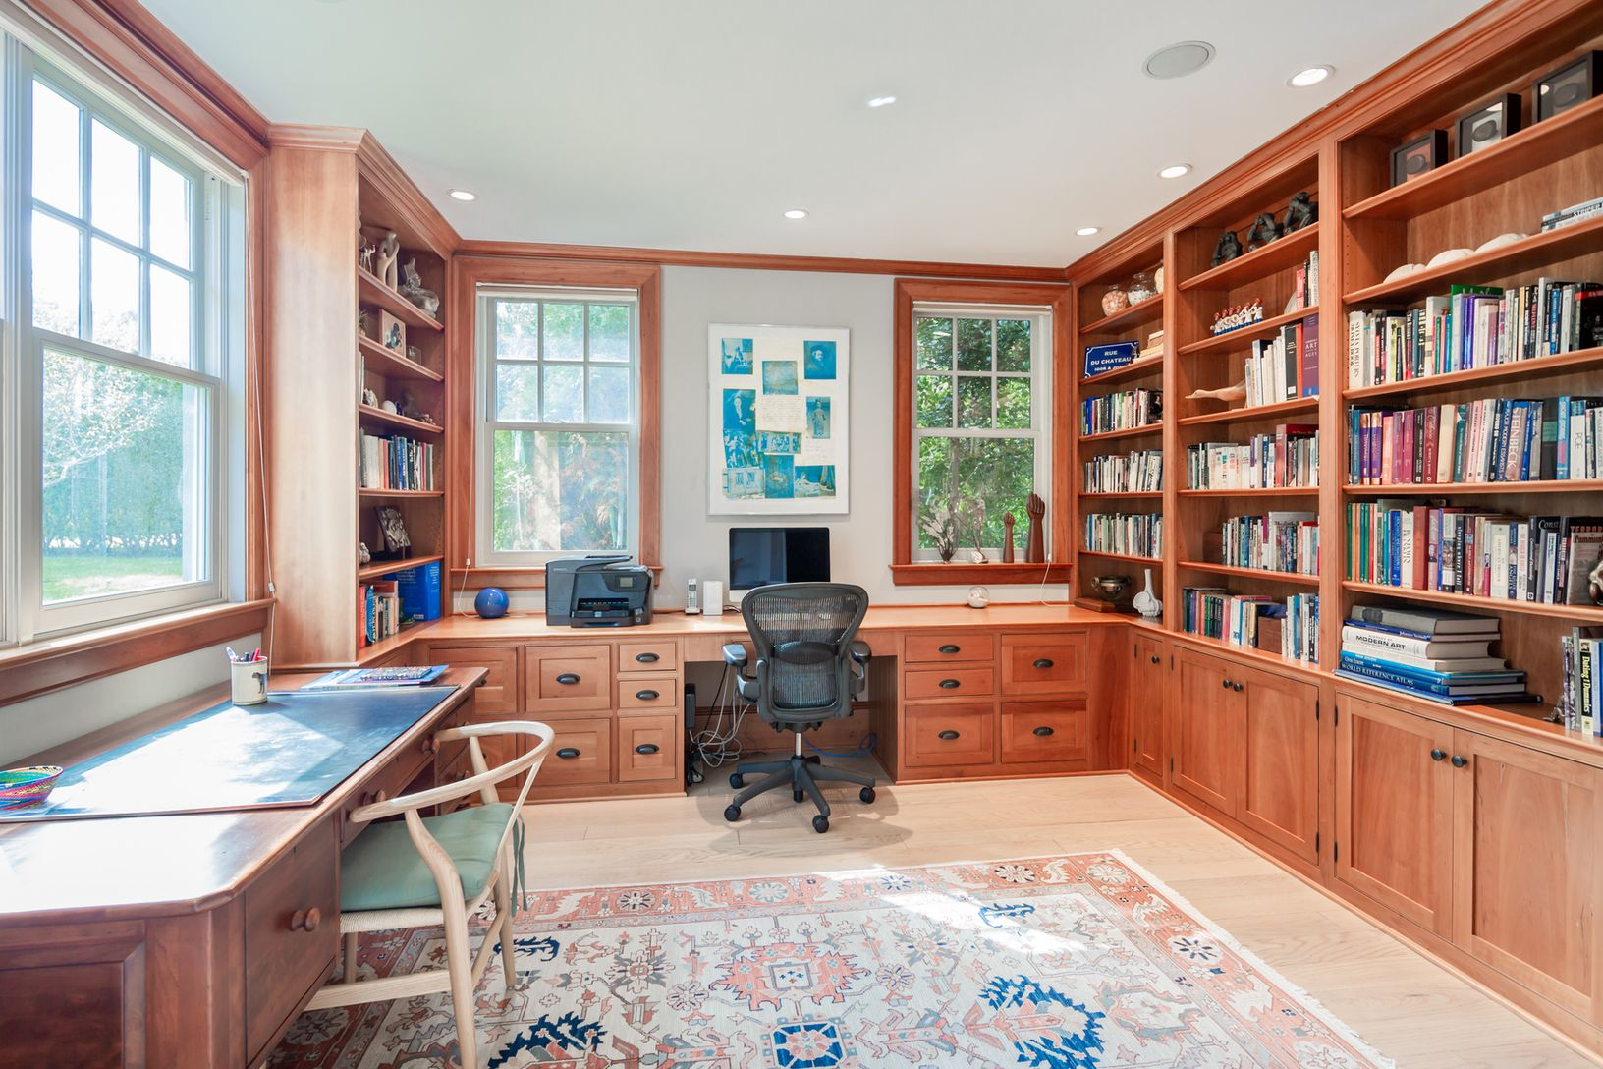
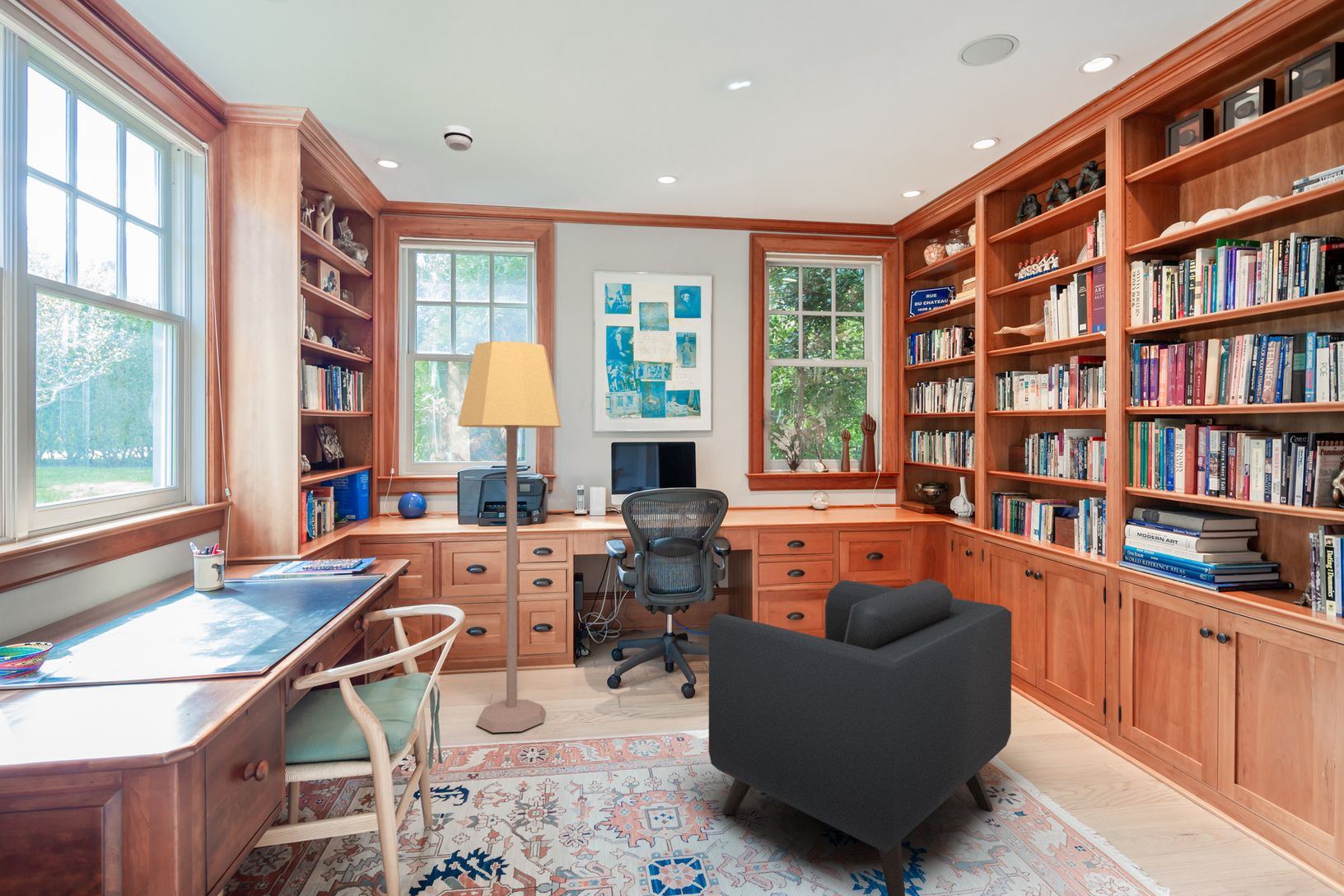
+ armchair (858, 696)
+ lamp (511, 533)
+ smoke detector (458, 138)
